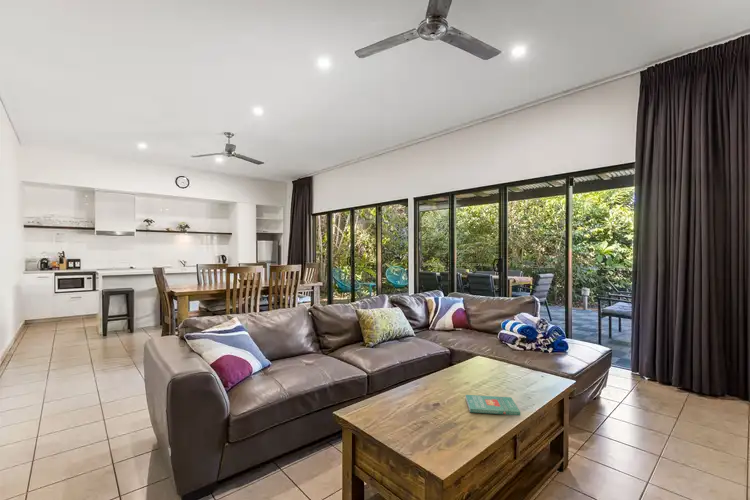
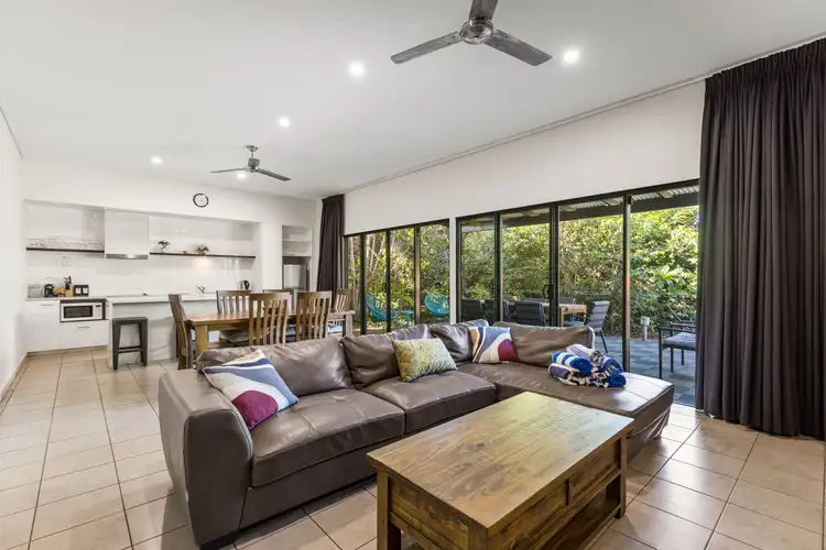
- book (491, 404)
